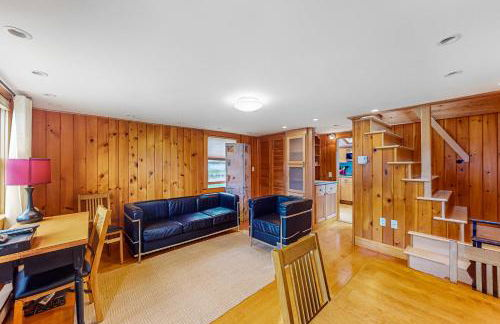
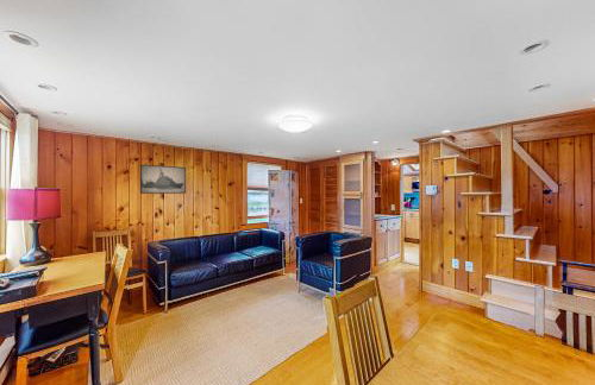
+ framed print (164, 179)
